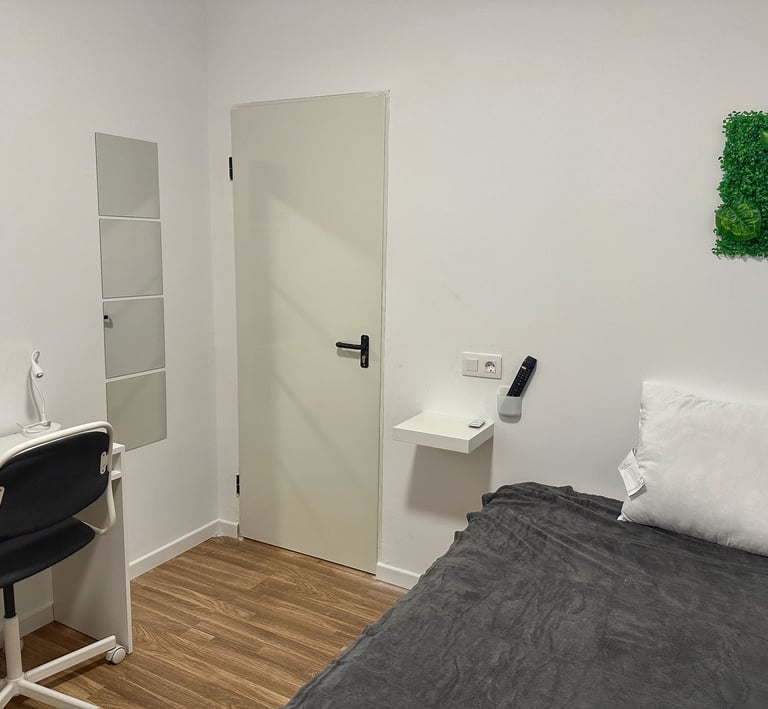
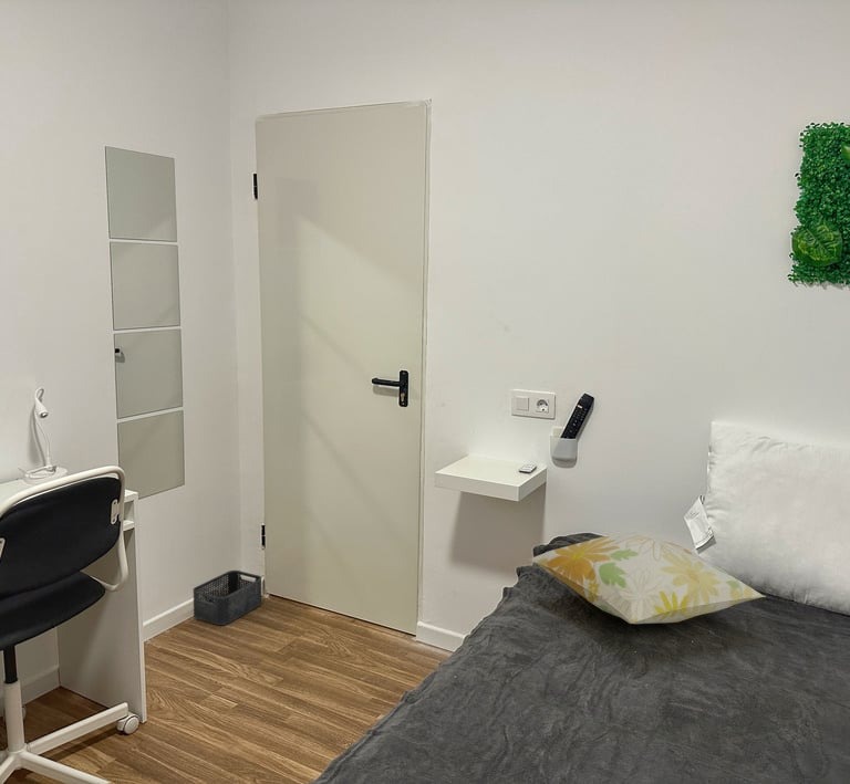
+ decorative pillow (641, 576)
+ storage bin (228, 596)
